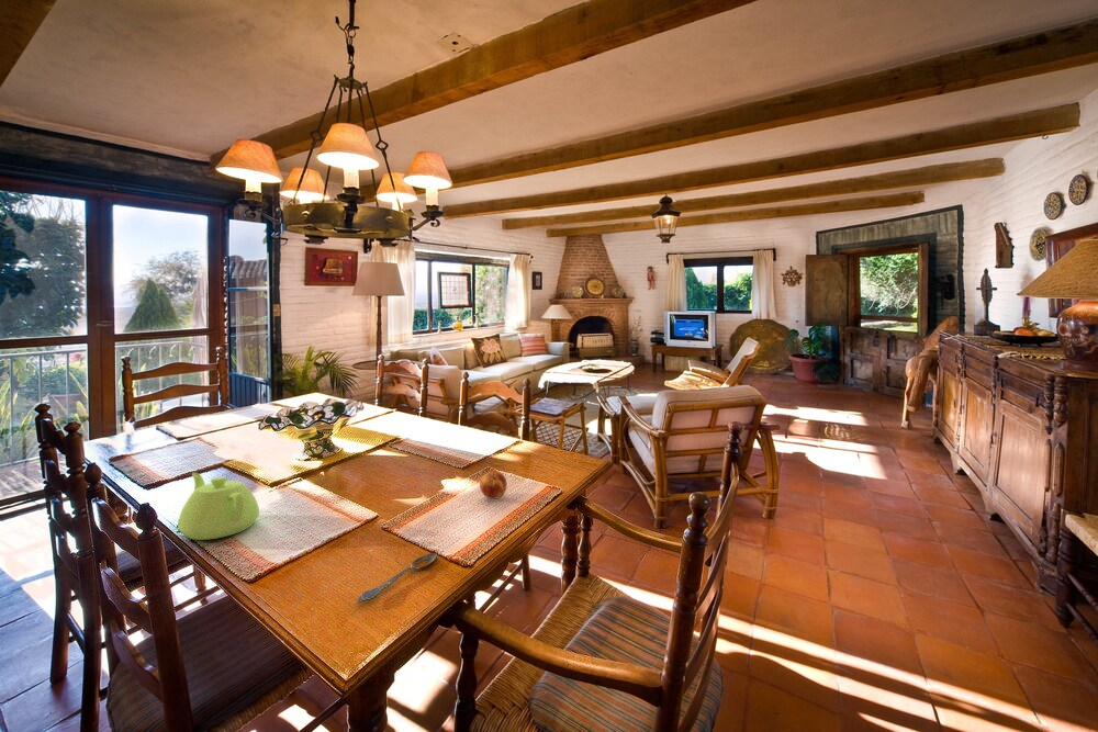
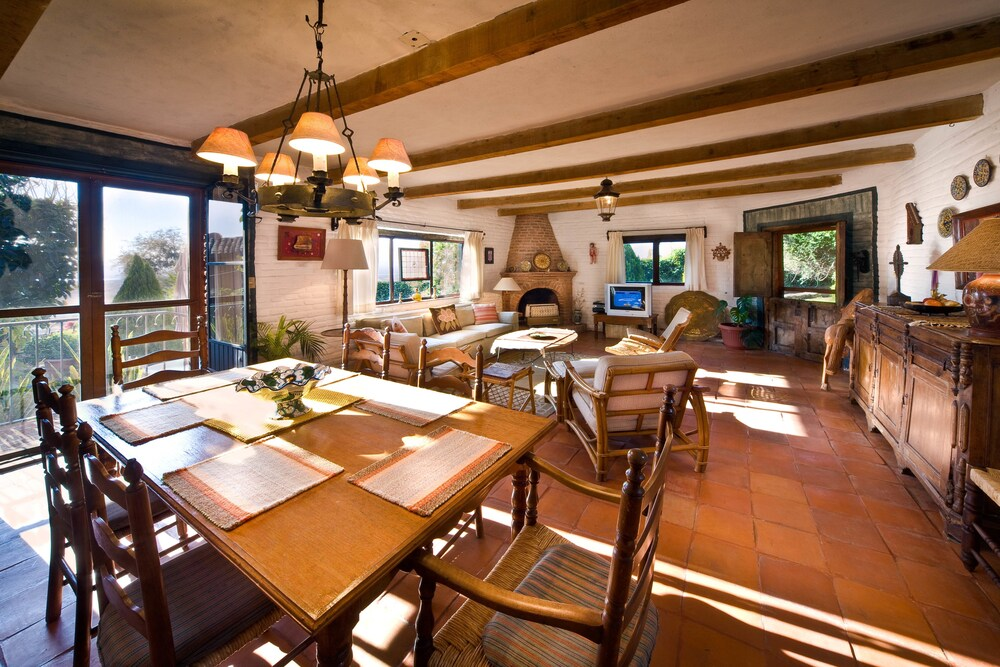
- spoon (400, 575)
- fruit (493, 485)
- teapot (217, 503)
